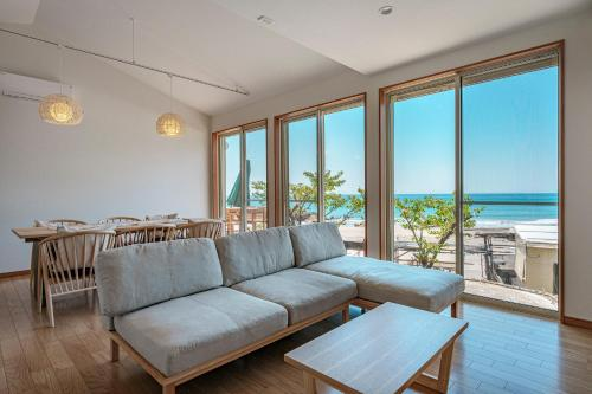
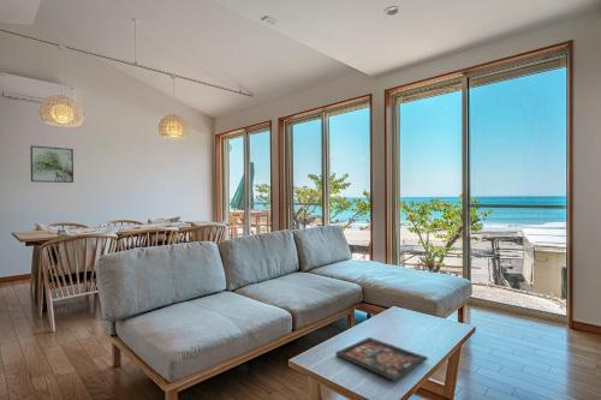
+ board game (381, 357)
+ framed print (52, 165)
